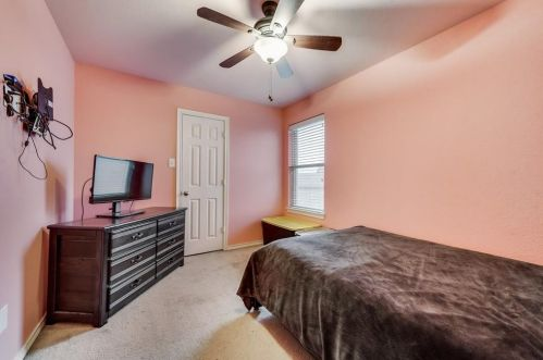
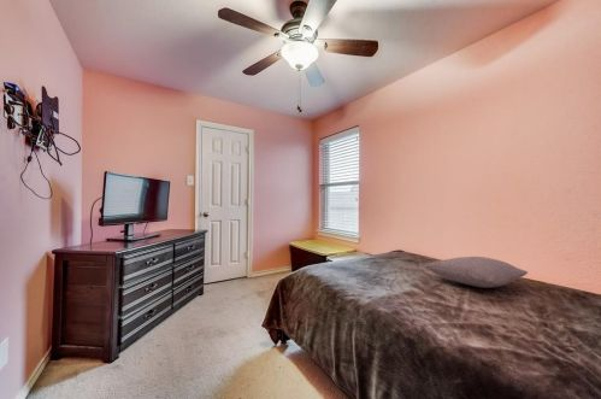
+ pillow (472, 270)
